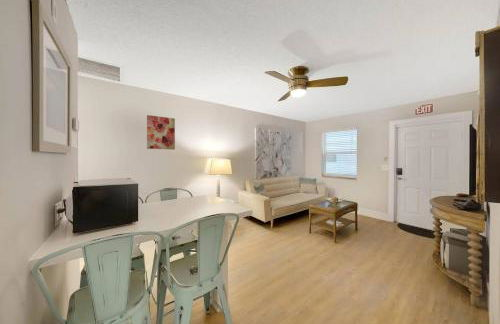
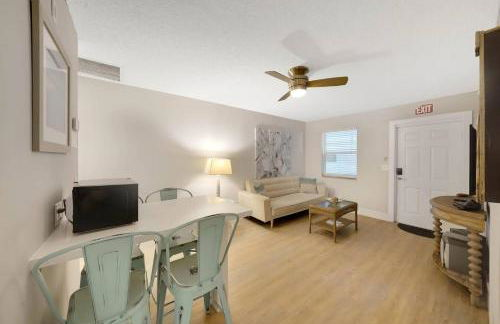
- wall art (161, 133)
